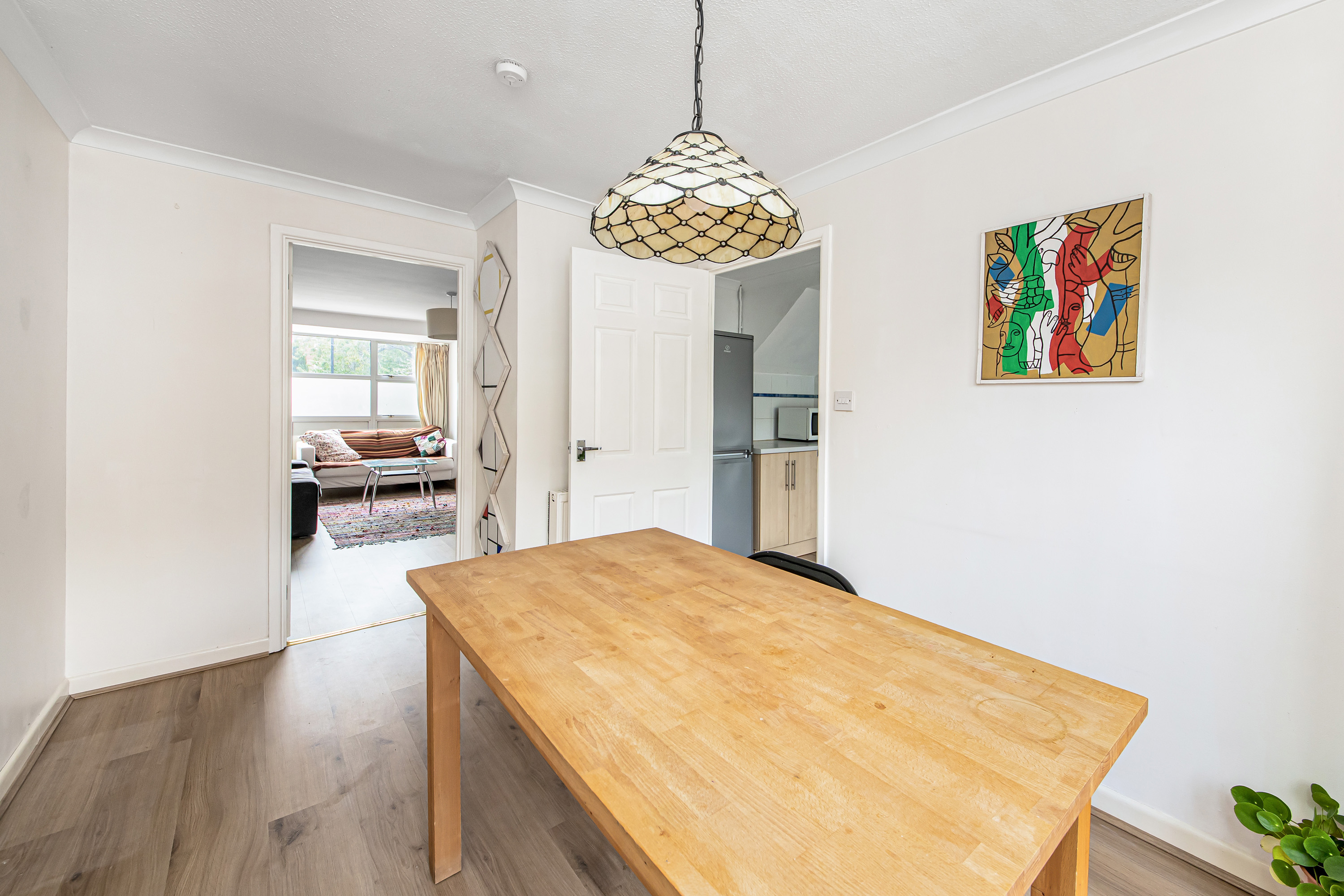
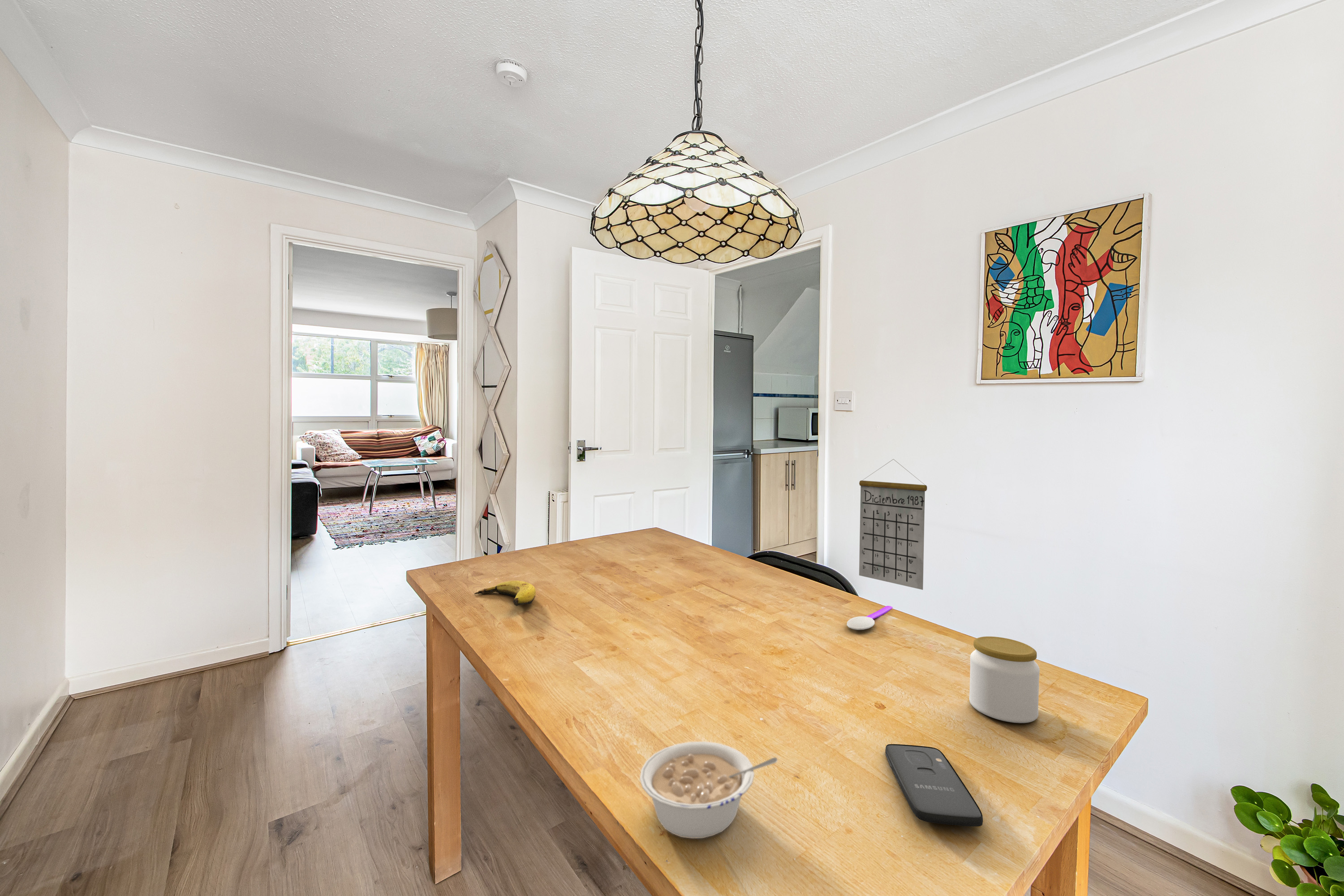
+ calendar (891, 521)
+ smartphone (929, 781)
+ banana (510, 590)
+ legume (701, 785)
+ jar (1004, 677)
+ spoon (872, 616)
